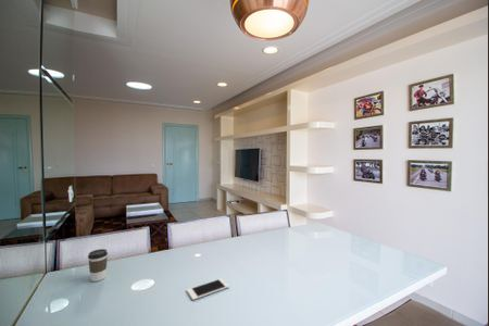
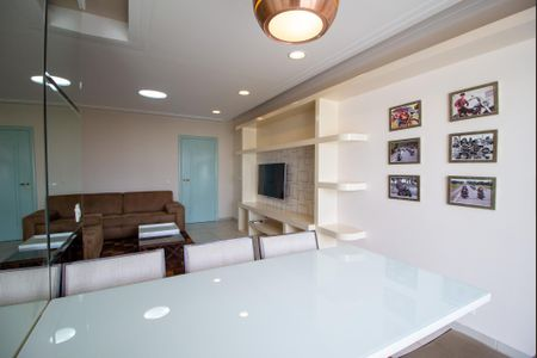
- coffee cup (98, 264)
- cell phone (208, 288)
